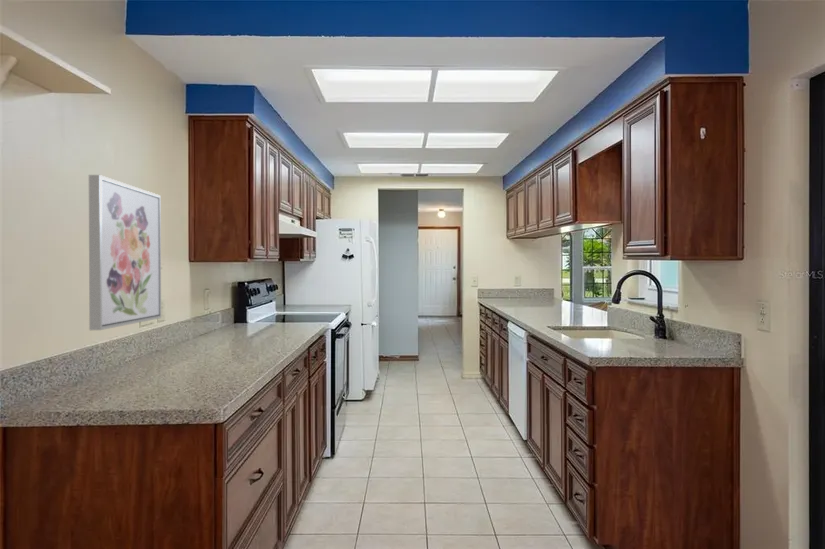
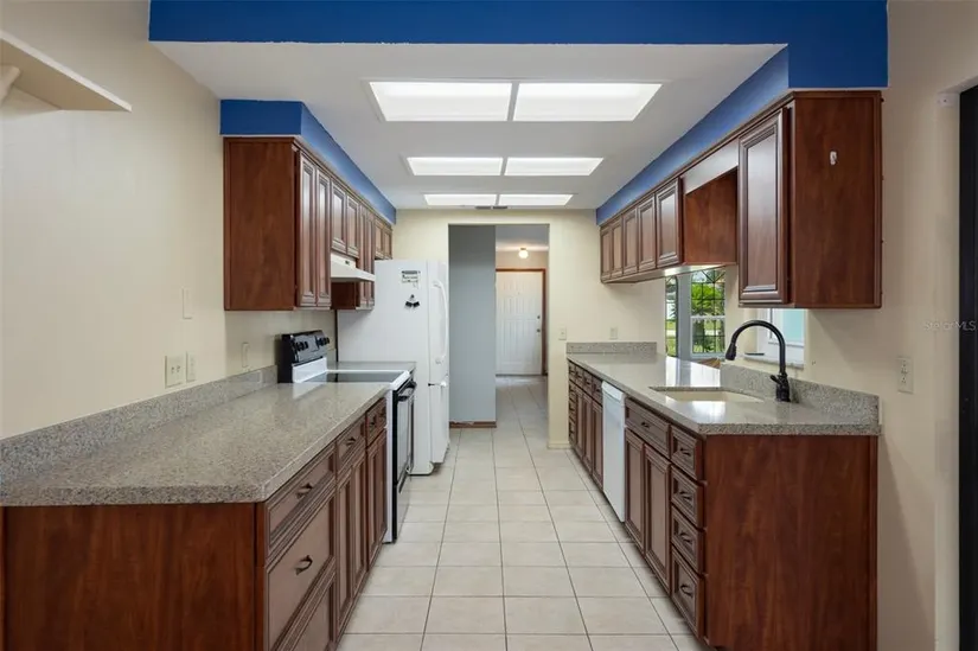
- wall art (129, 254)
